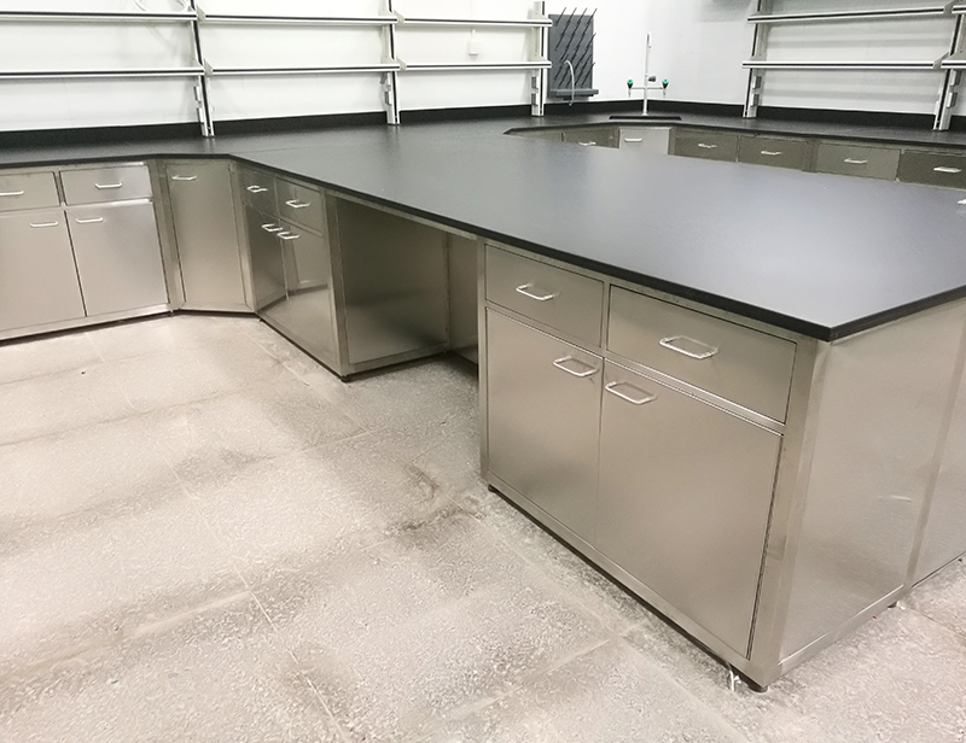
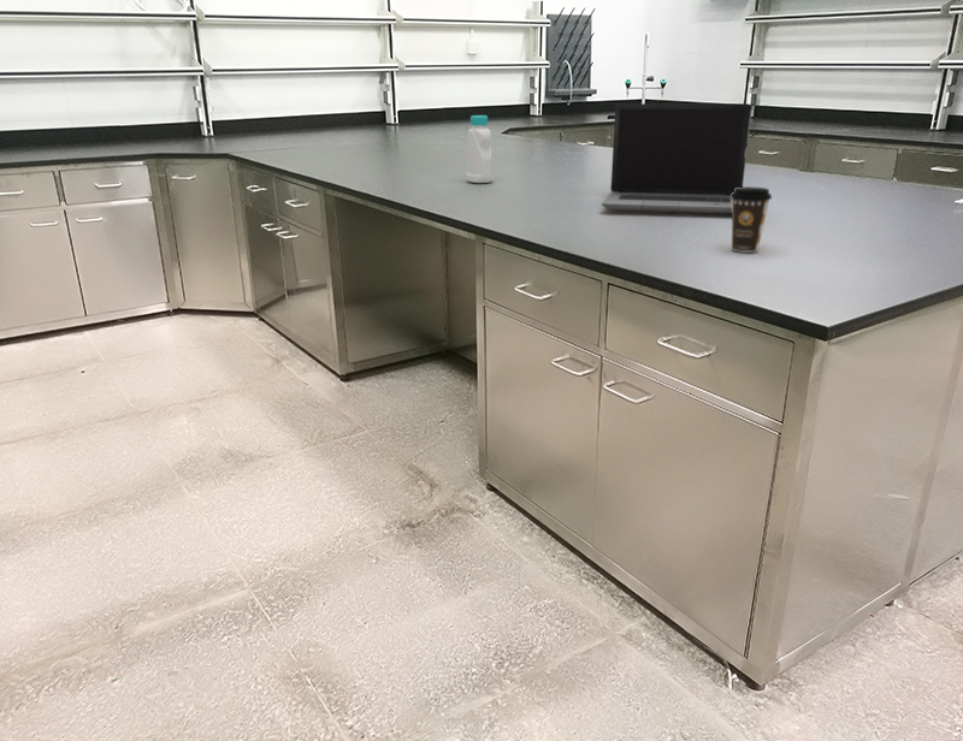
+ laptop computer (677, 156)
+ bottle (479, 148)
+ coffee cup (748, 219)
